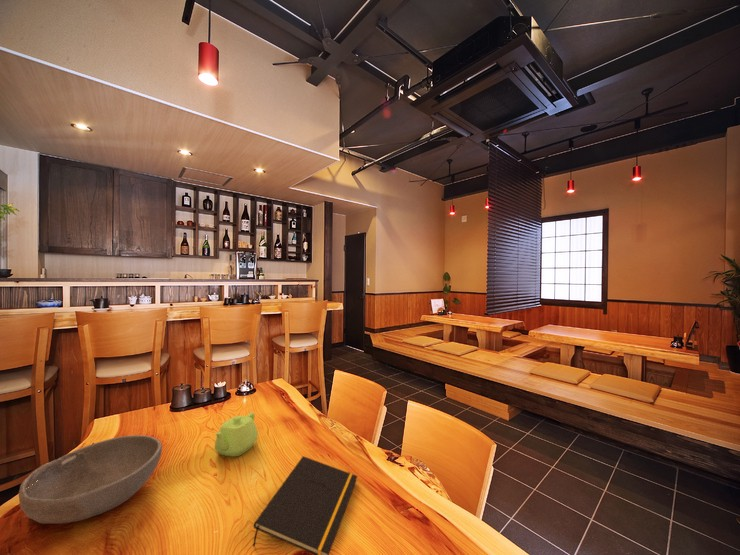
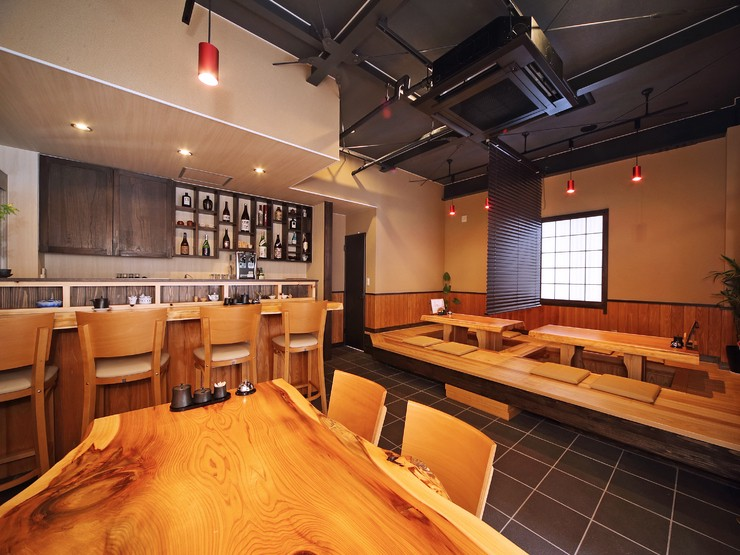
- teapot (235, 434)
- bowl (98, 481)
- notepad (312, 498)
